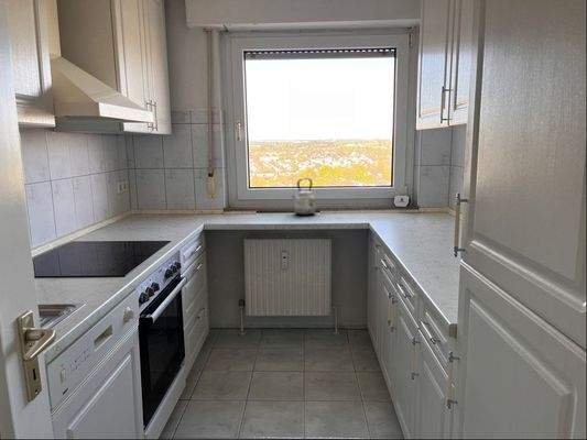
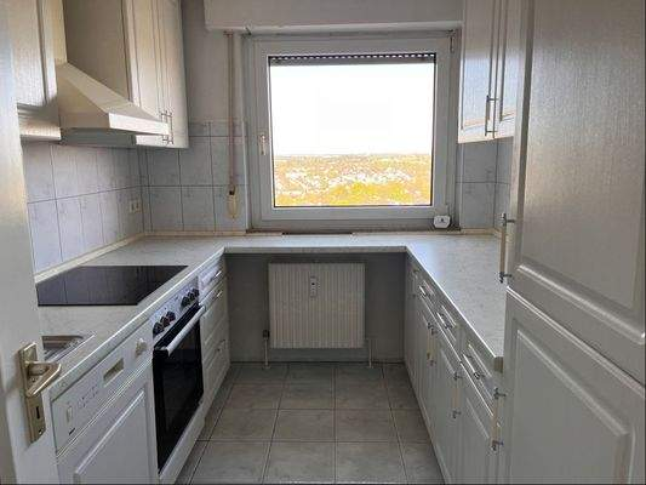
- kettle (302, 197)
